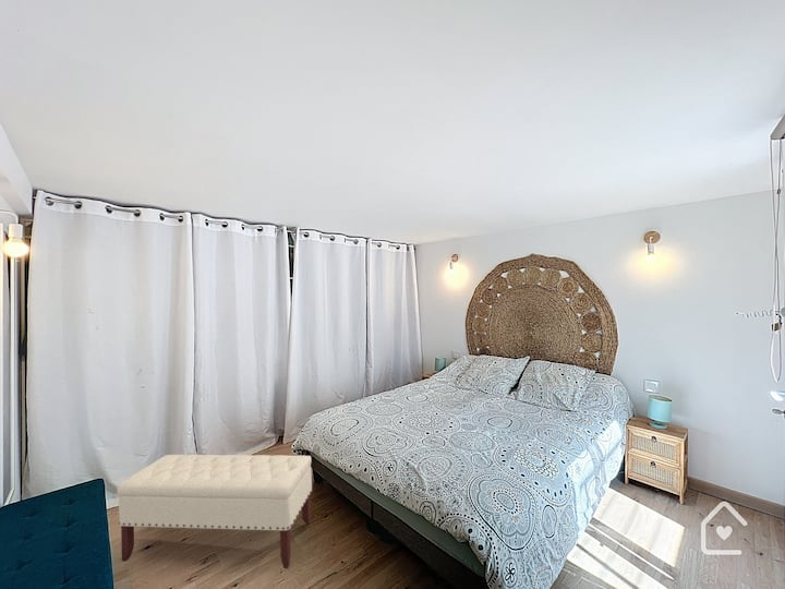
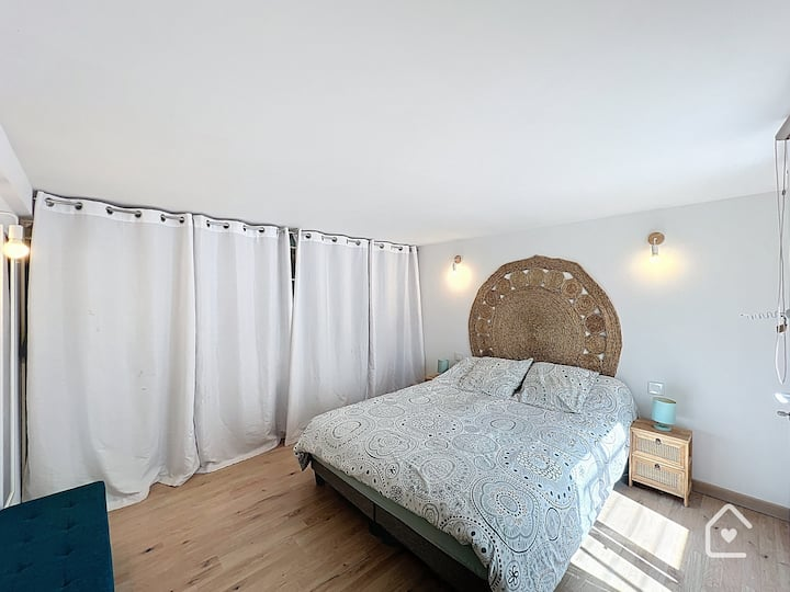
- bench (221, 503)
